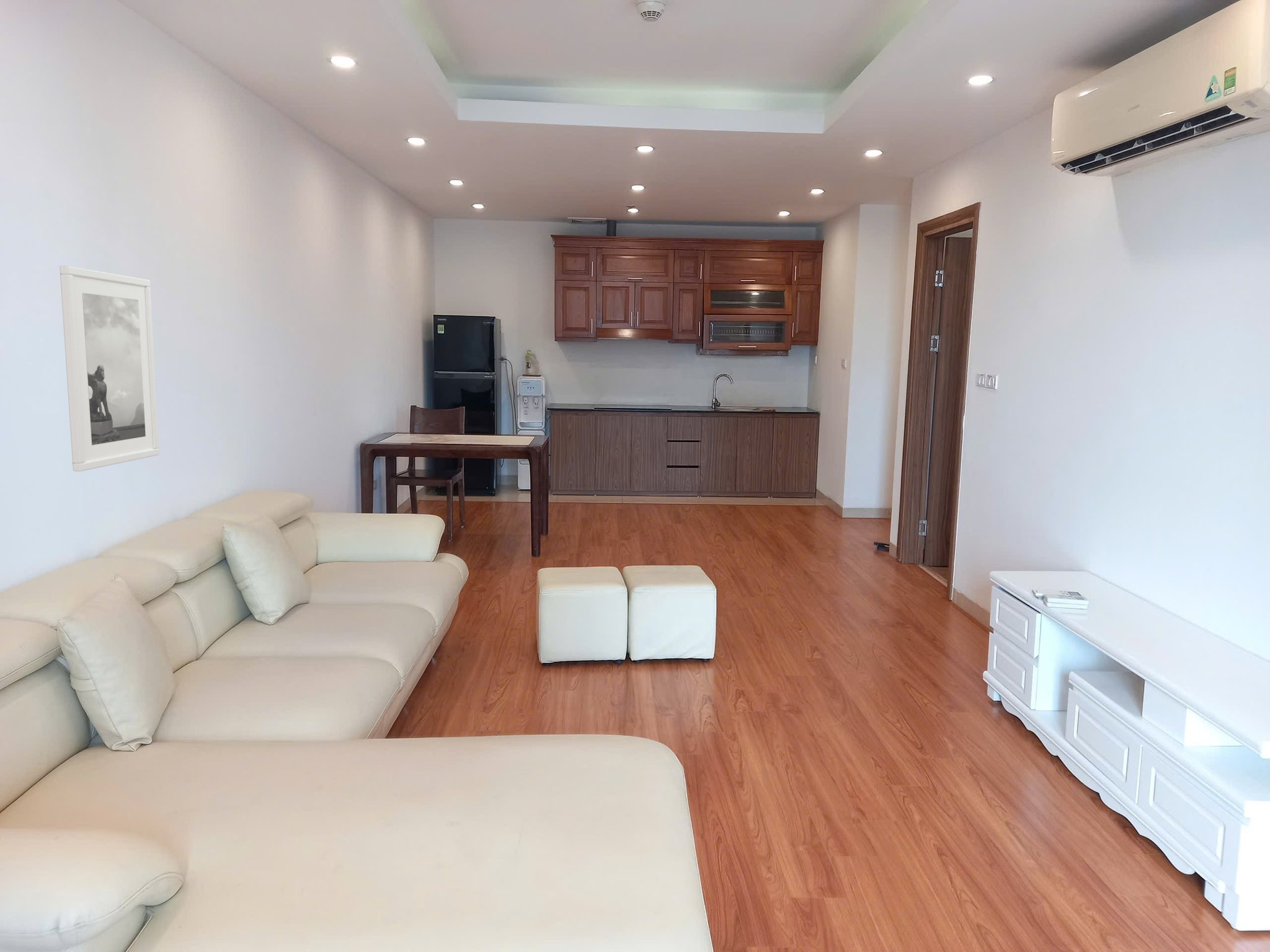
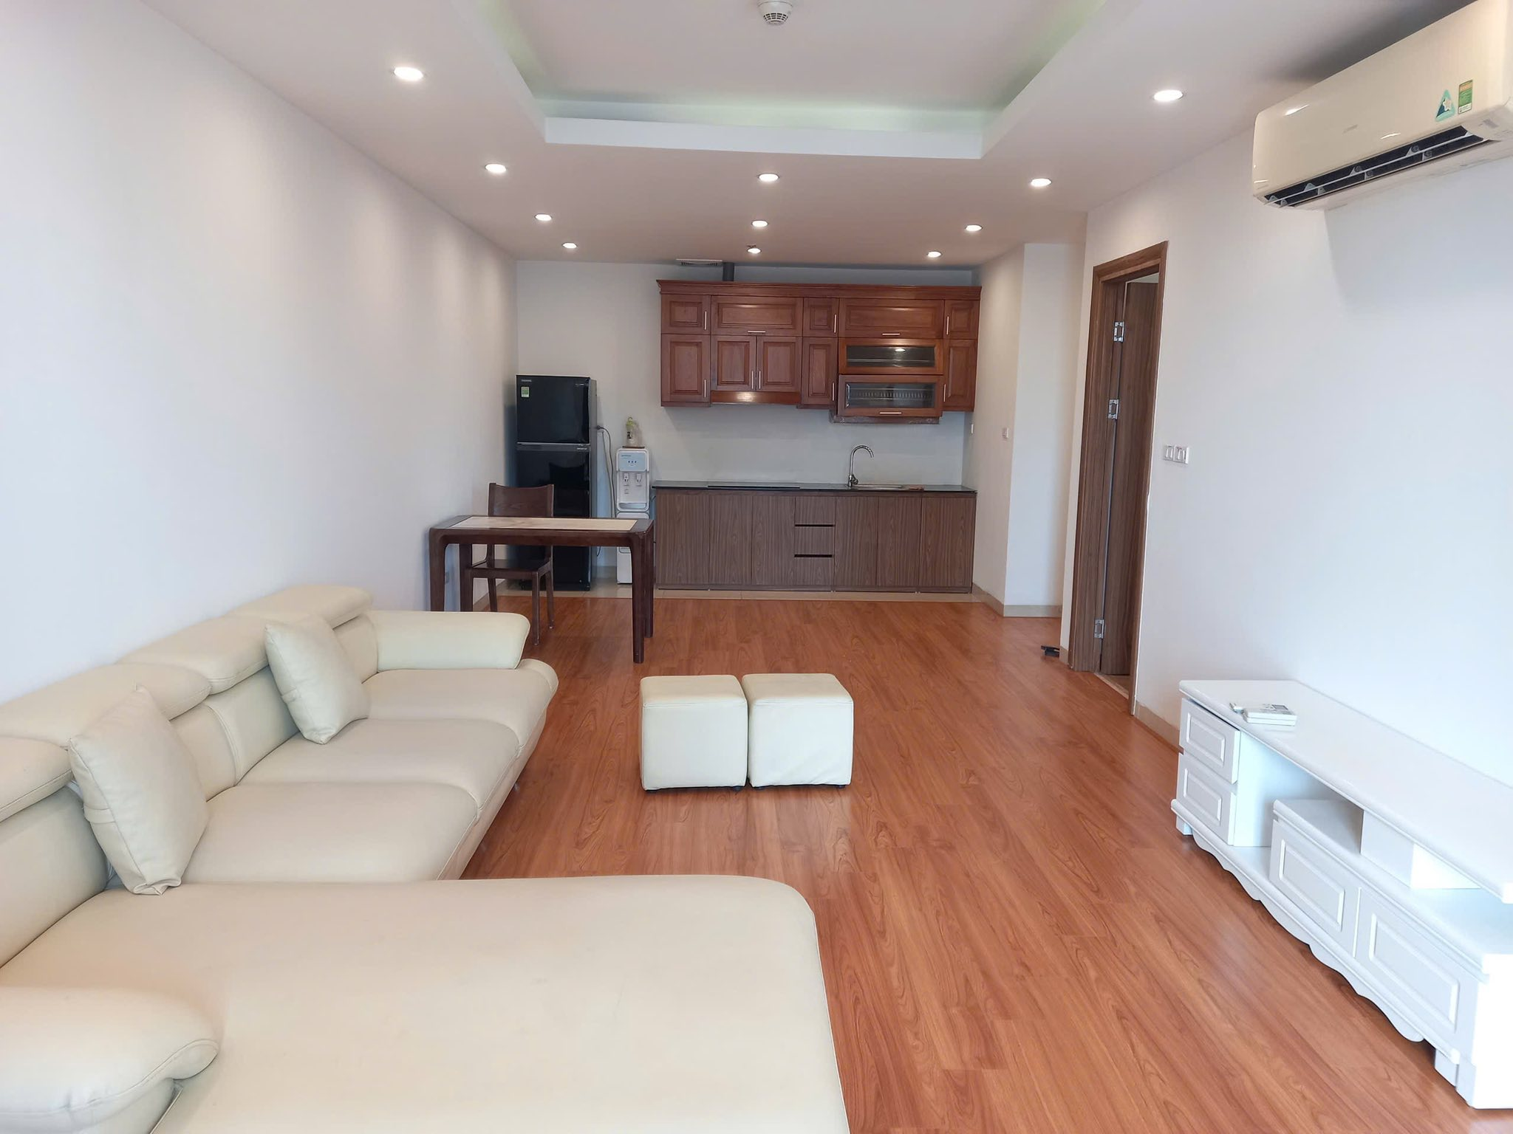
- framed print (114, 369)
